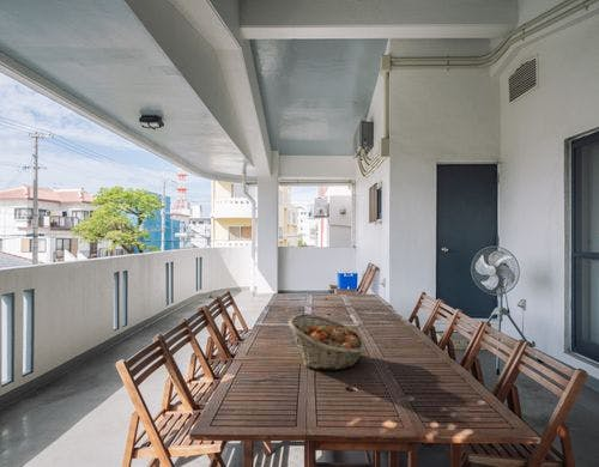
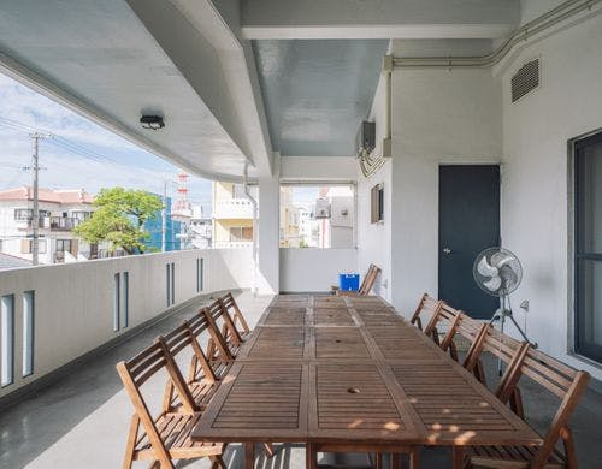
- fruit basket (326, 339)
